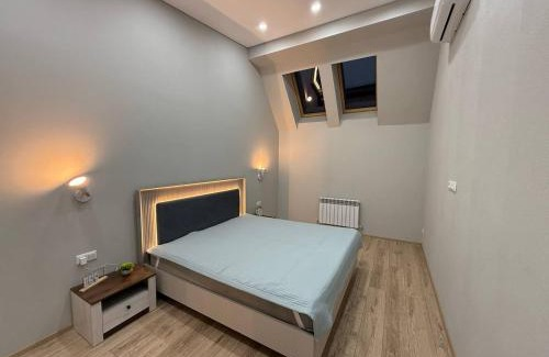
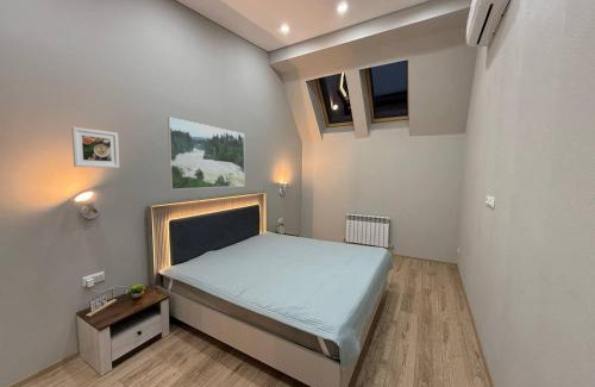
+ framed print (212, 157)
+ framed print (96, 149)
